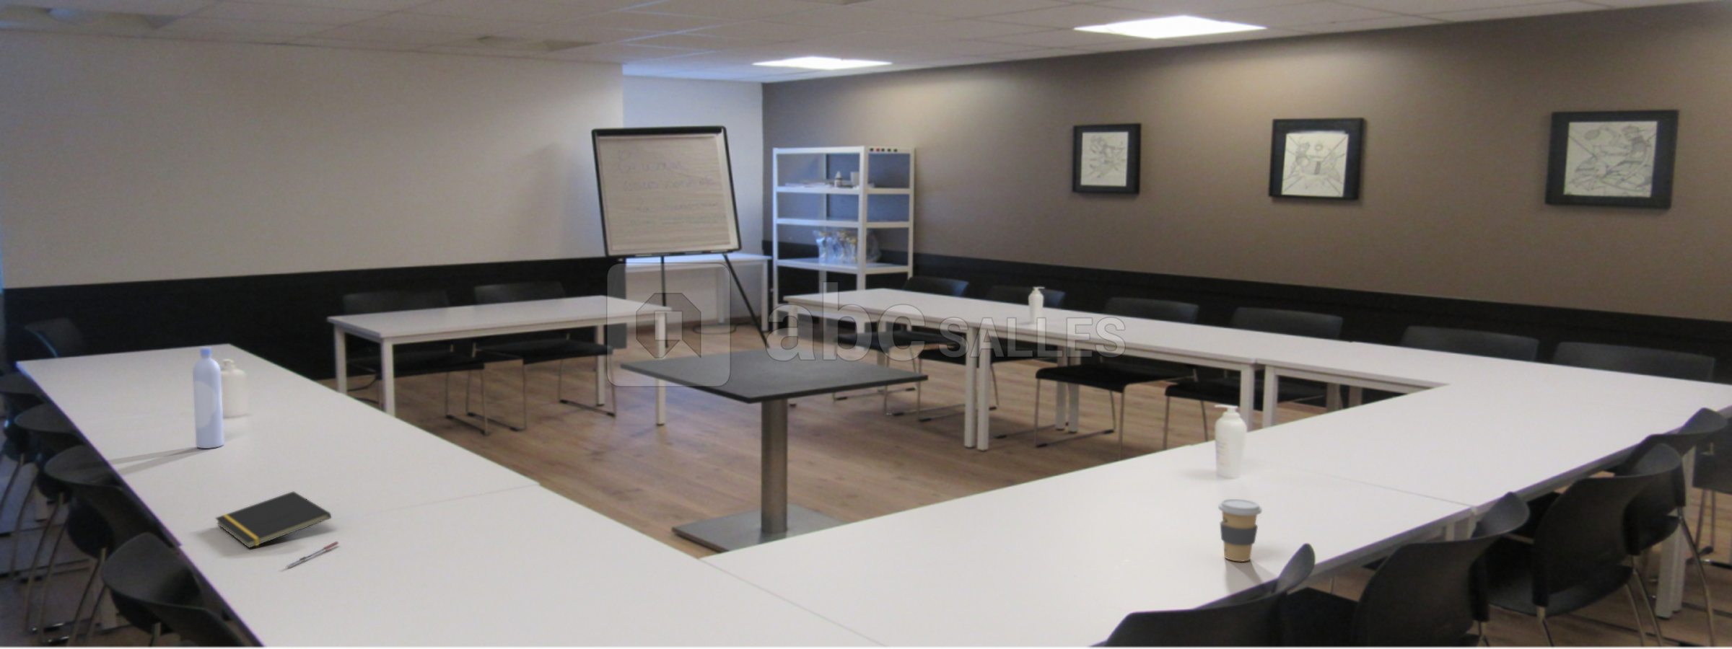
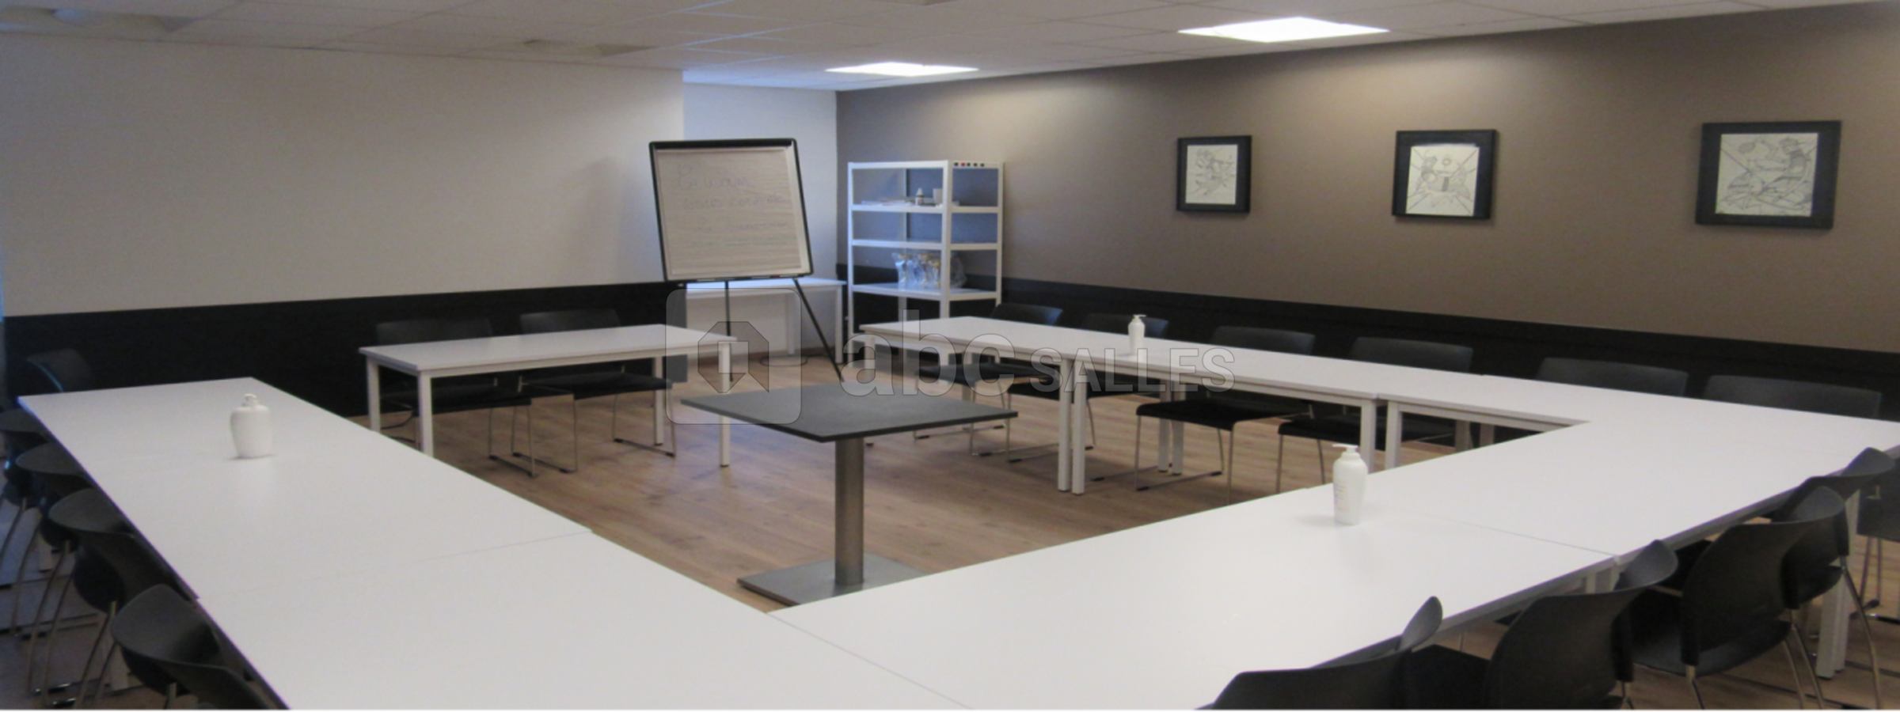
- pen (313, 554)
- bottle (208, 396)
- coffee cup (1238, 530)
- notepad (272, 518)
